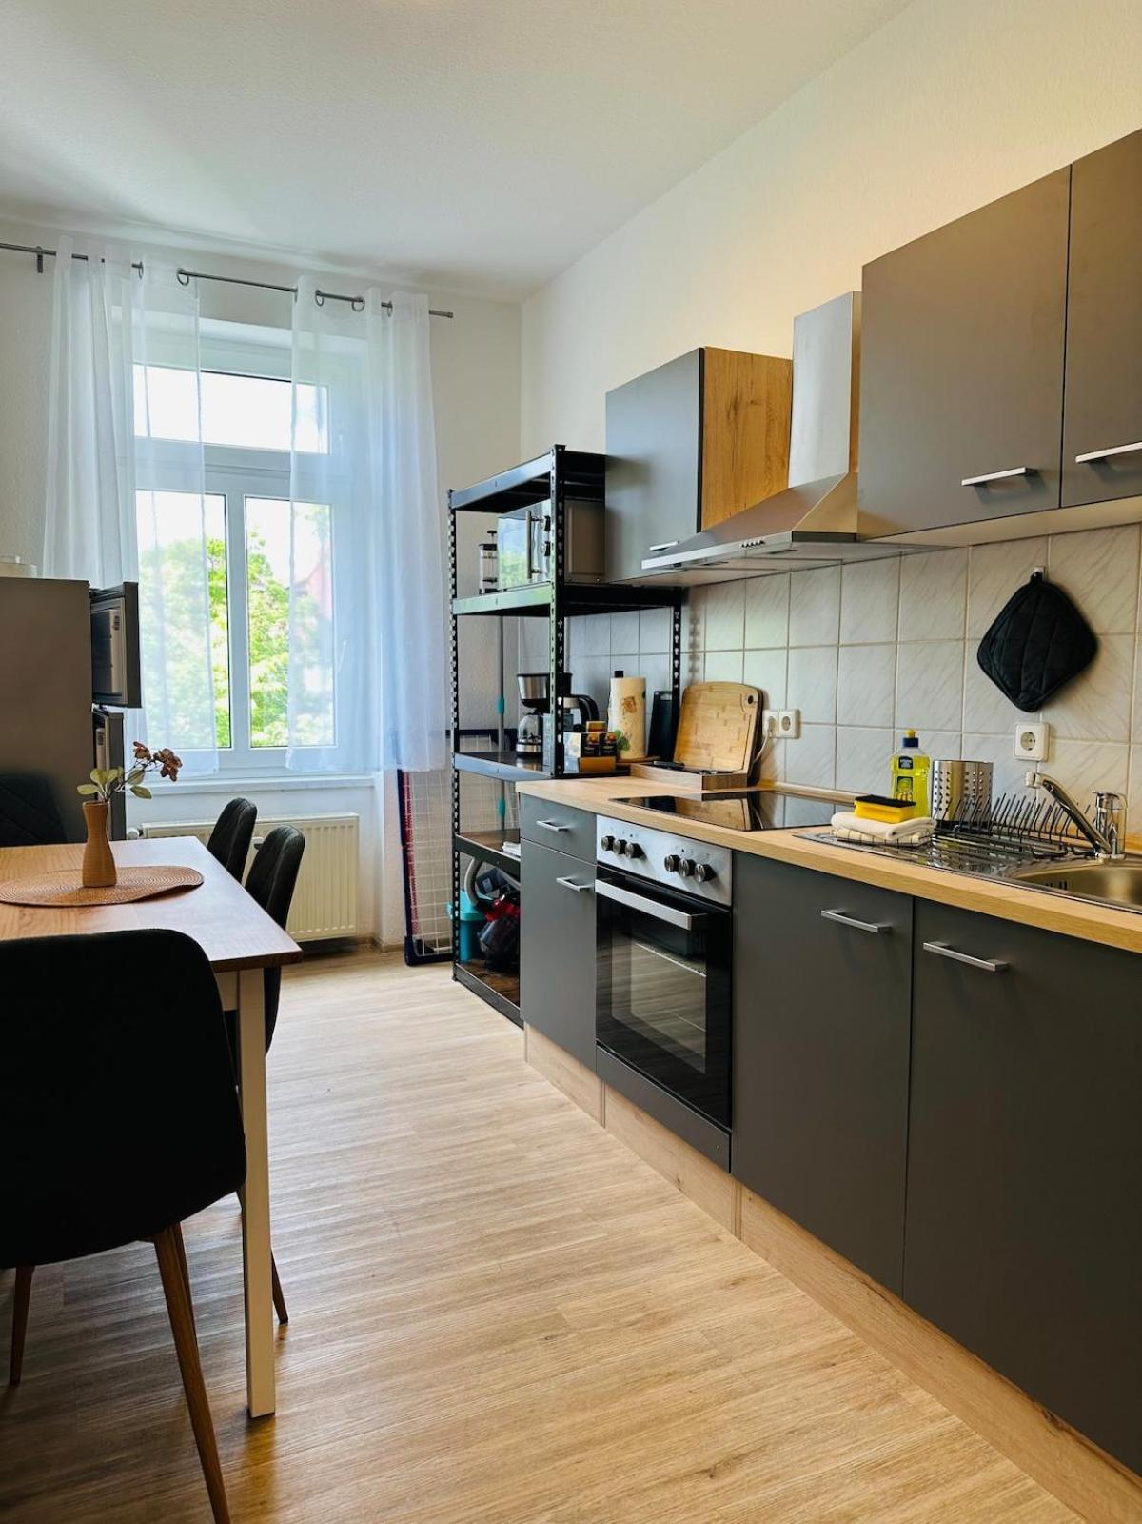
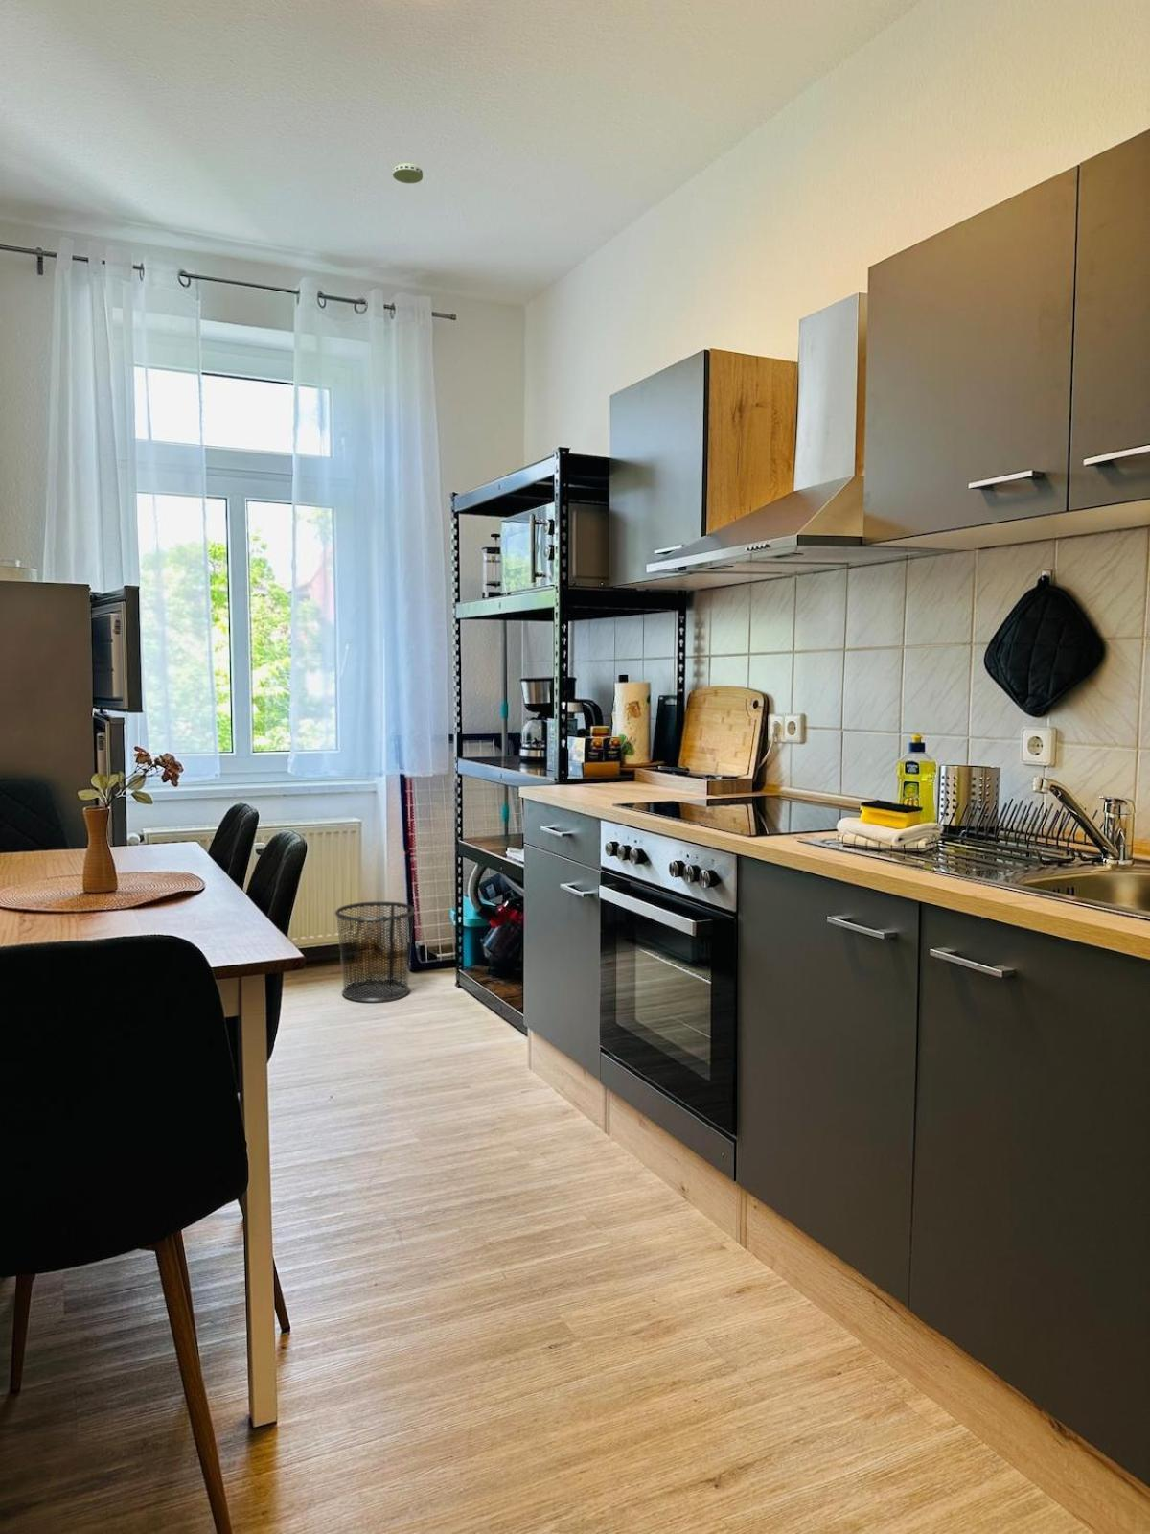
+ waste bin (374, 951)
+ smoke detector (407, 173)
